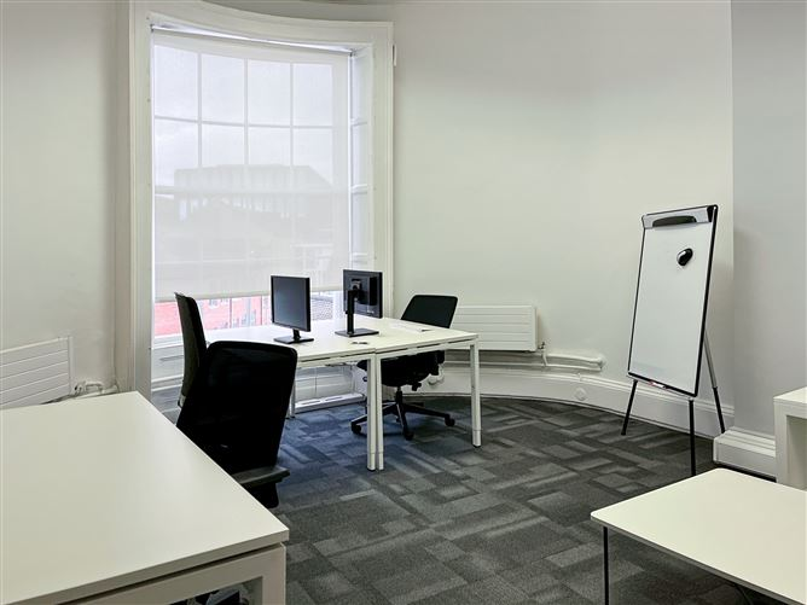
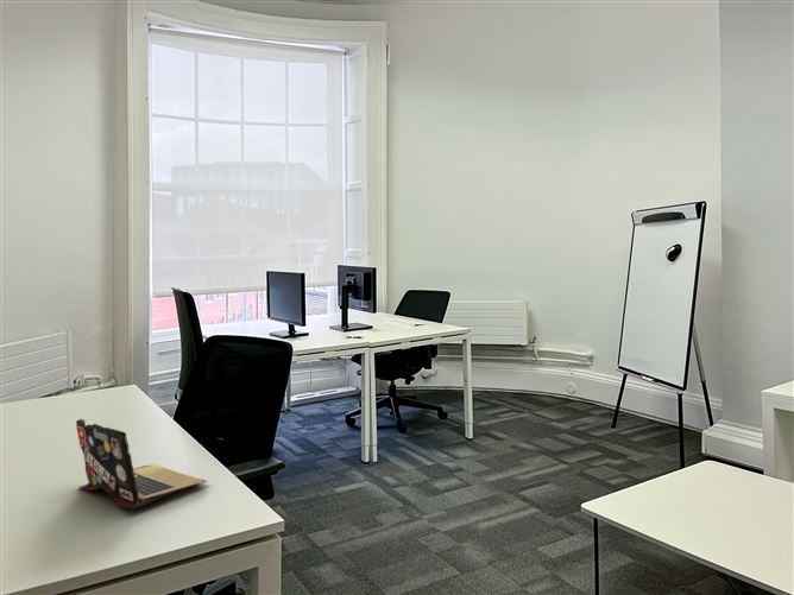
+ laptop (144, 466)
